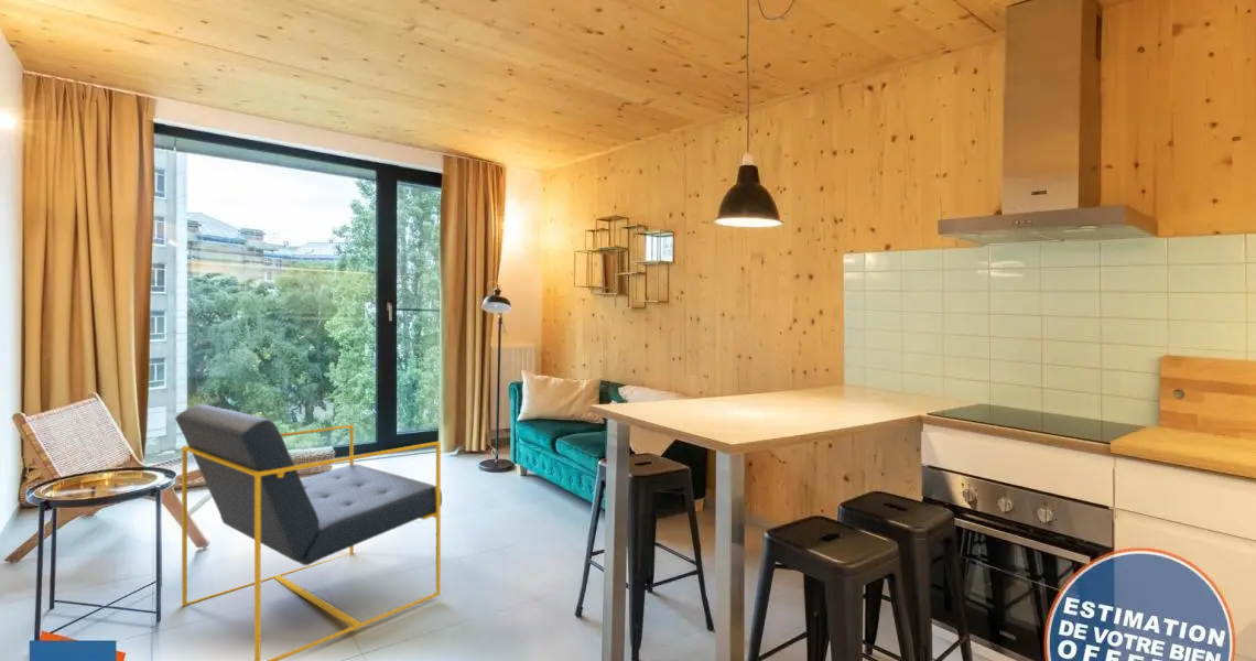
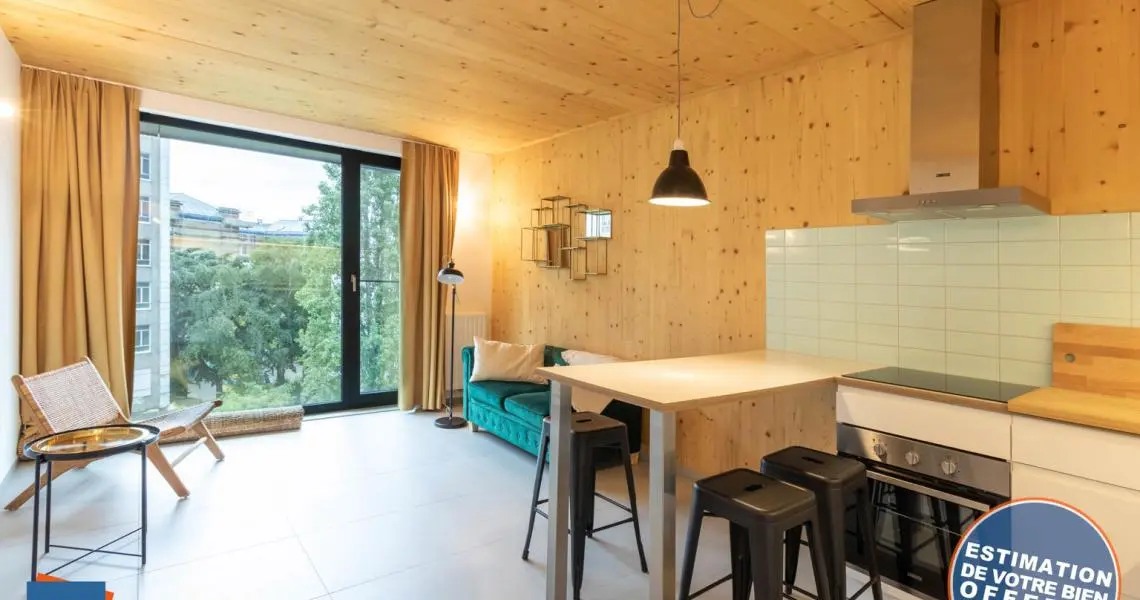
- armchair (313, 502)
